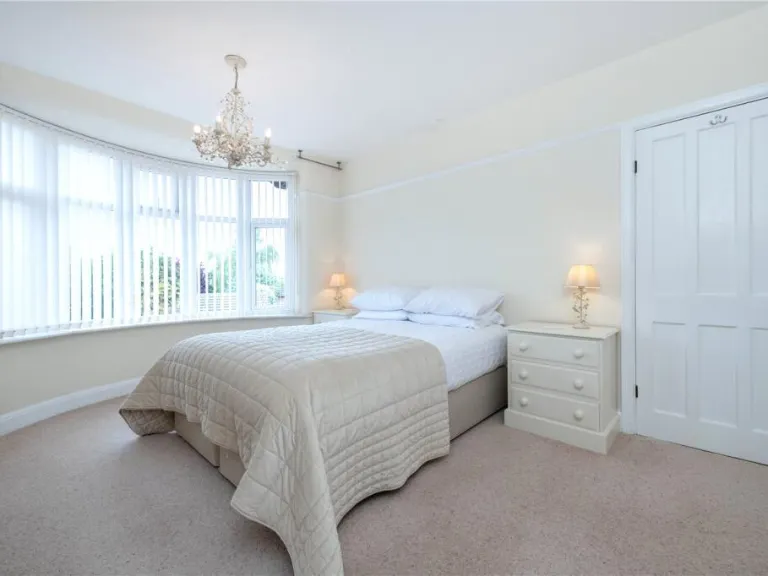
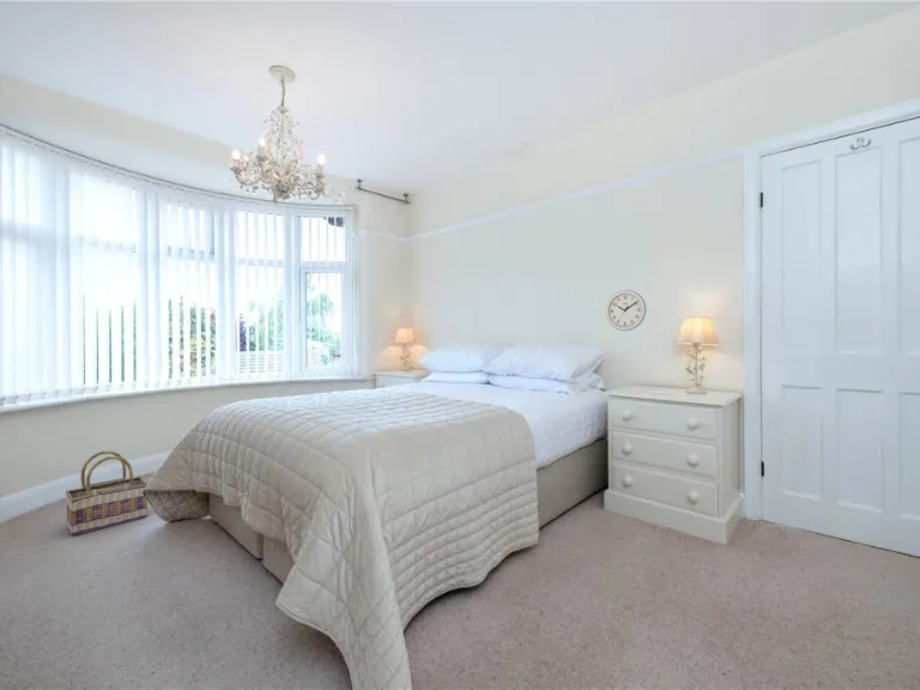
+ basket (108, 488)
+ wall clock (624, 310)
